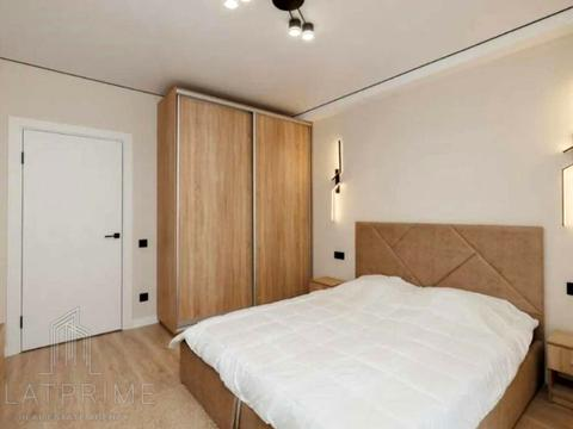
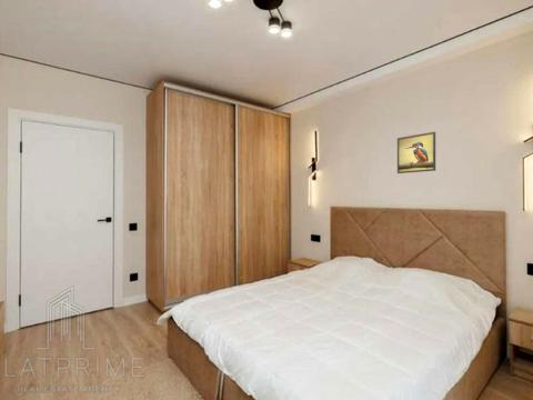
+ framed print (415, 153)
